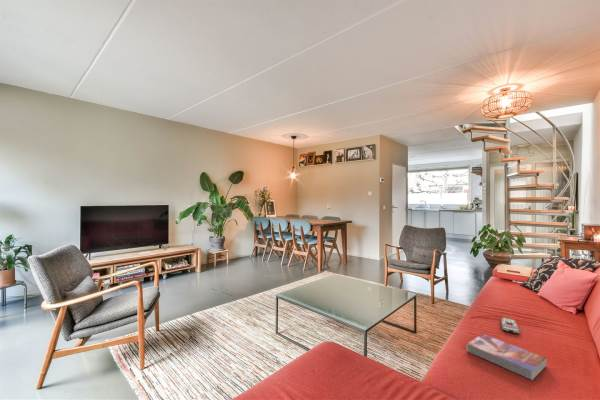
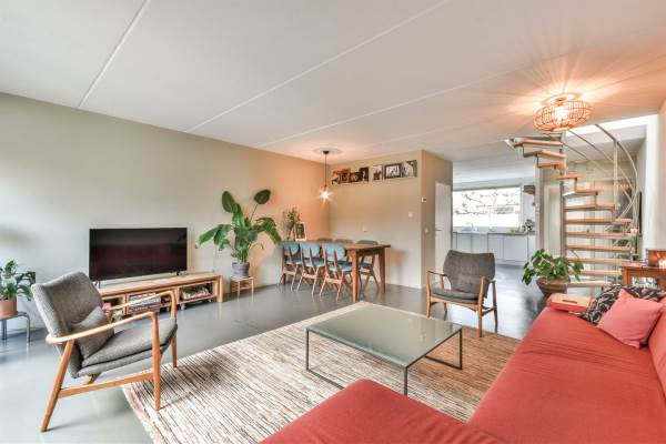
- remote control (509, 325)
- textbook (504, 354)
